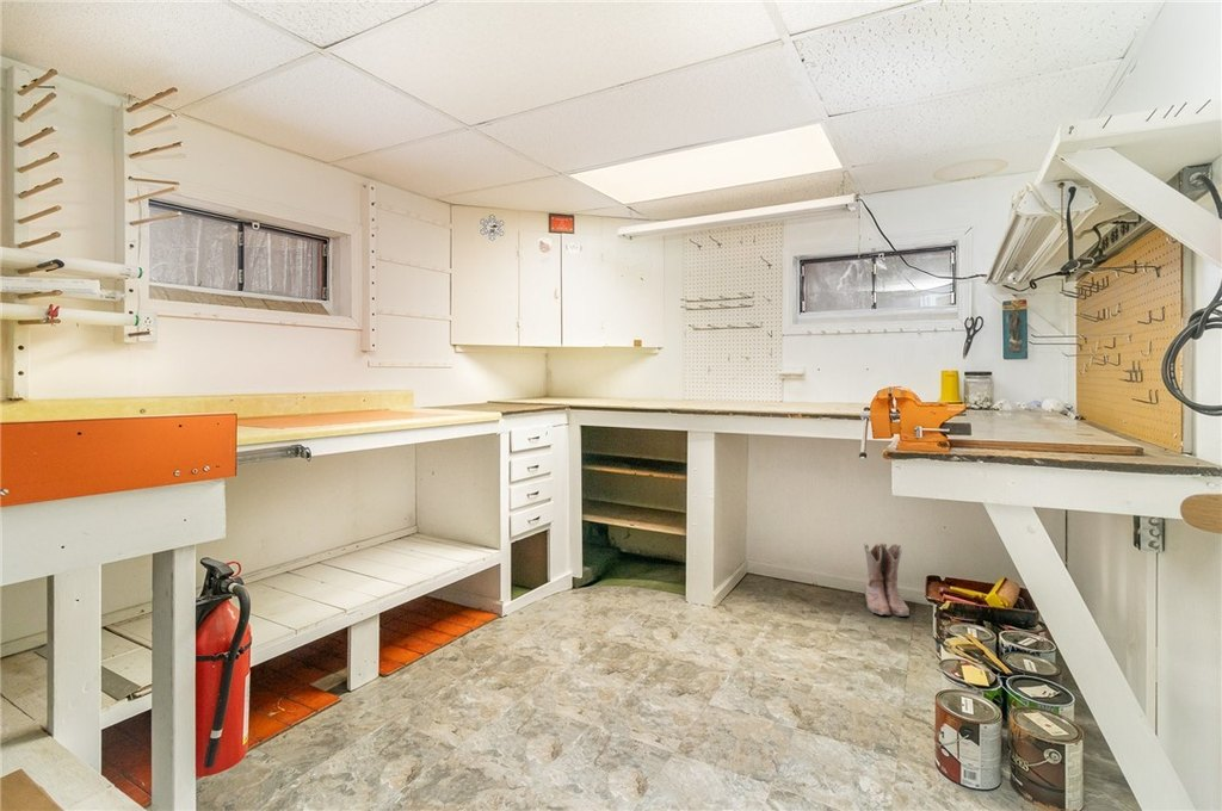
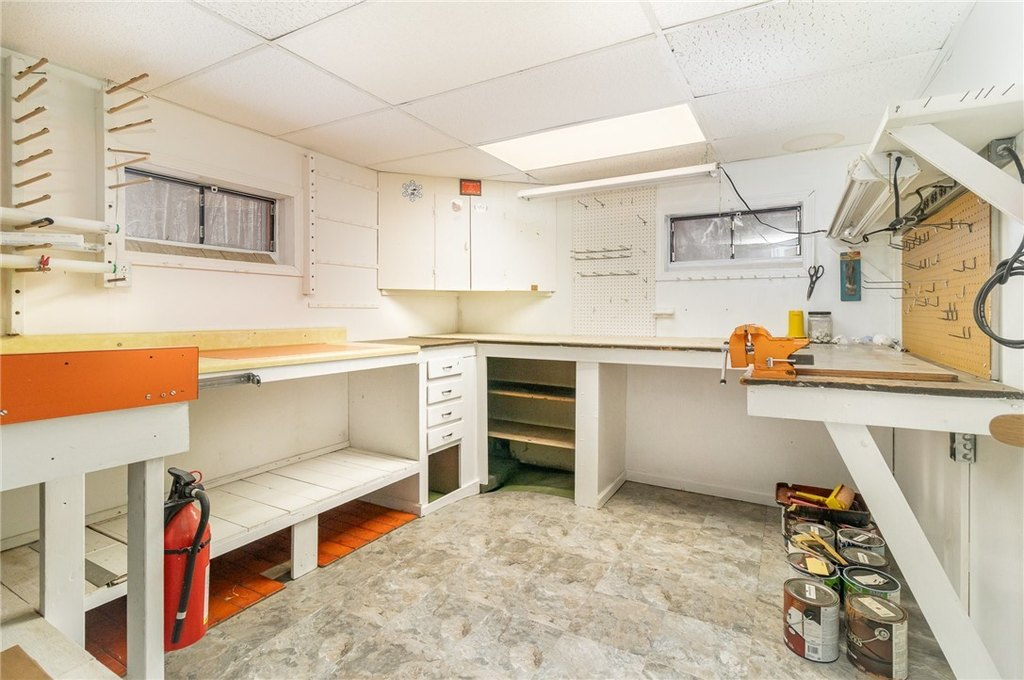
- boots (885, 576)
